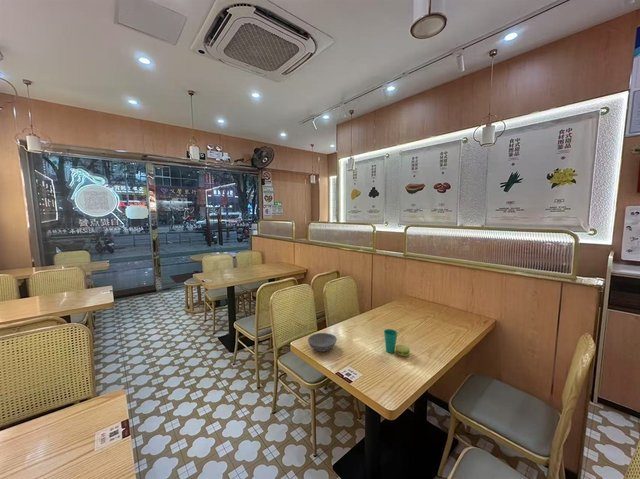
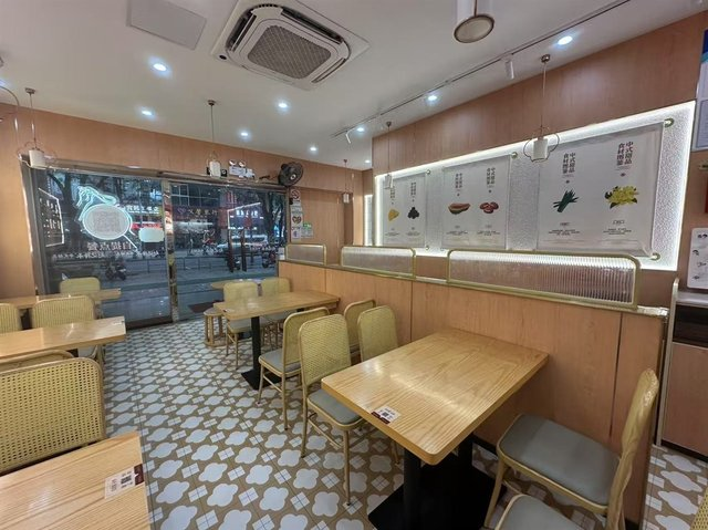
- bowl (322, 343)
- cup (395, 342)
